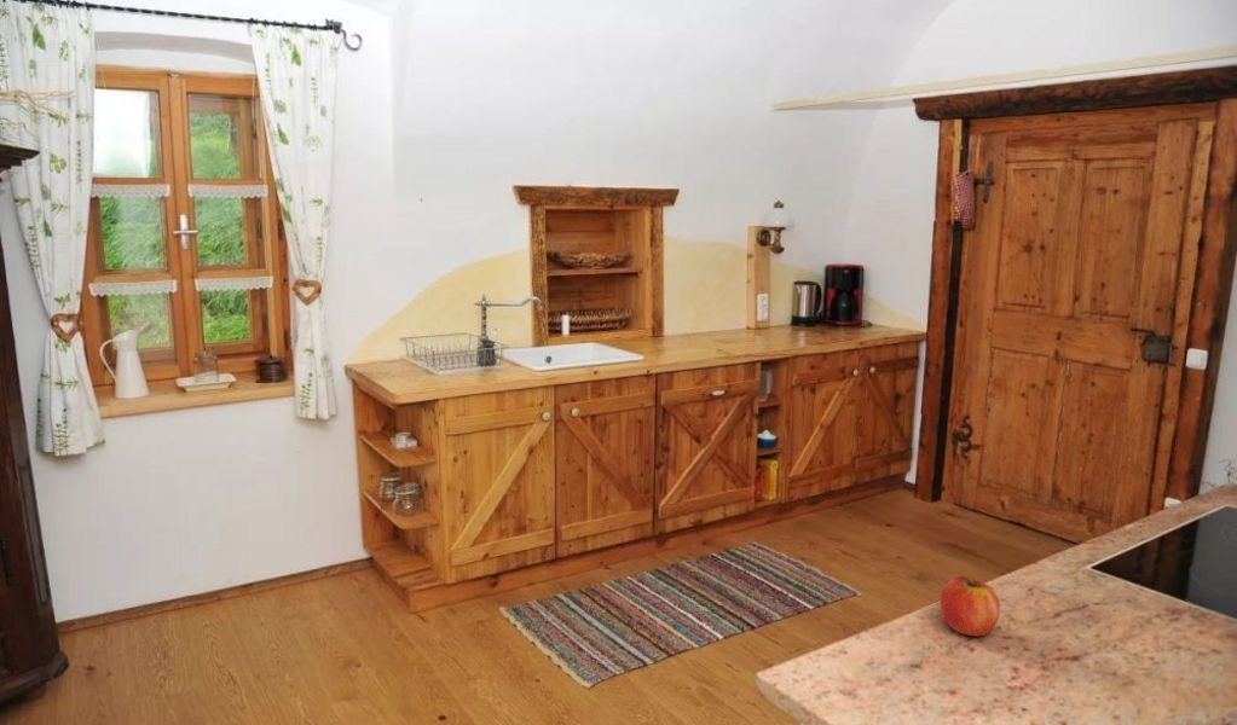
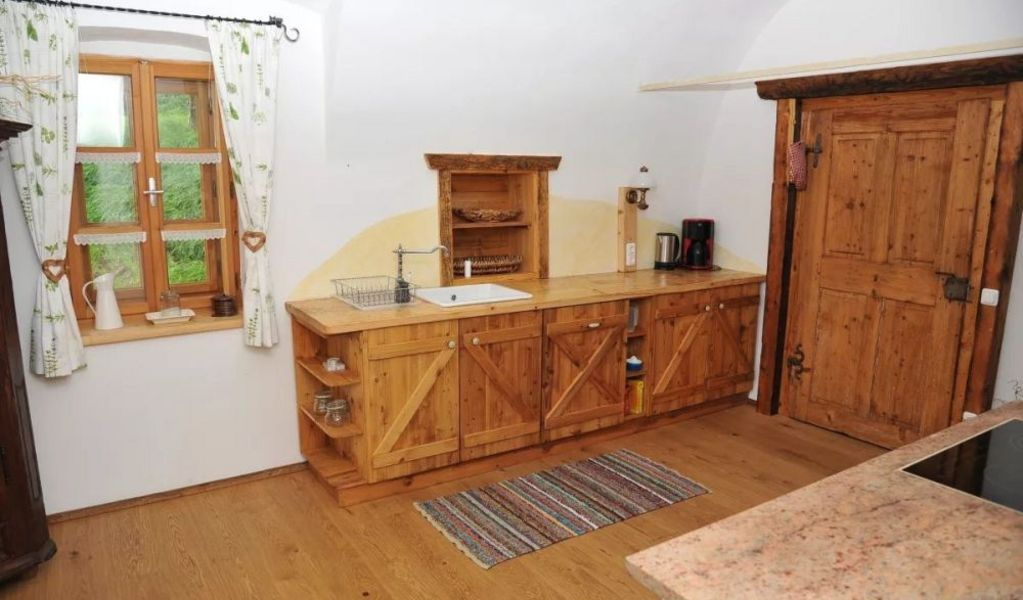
- fruit (970, 603)
